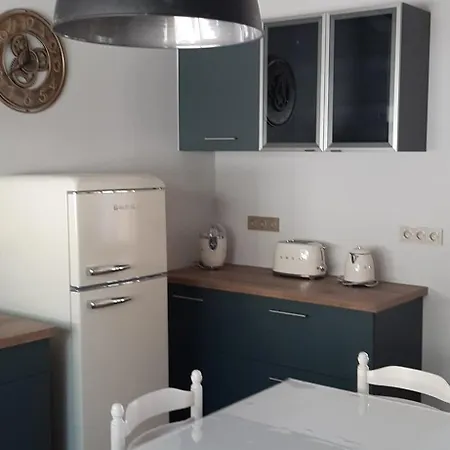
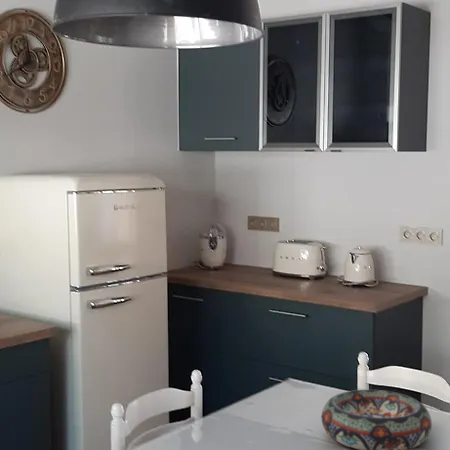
+ decorative bowl (375, 420)
